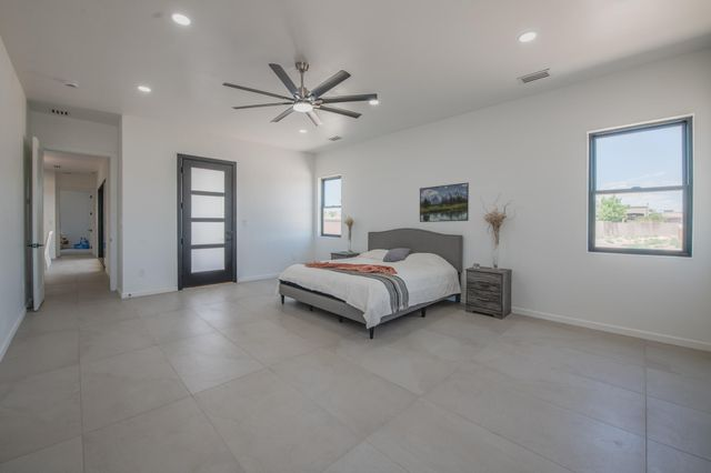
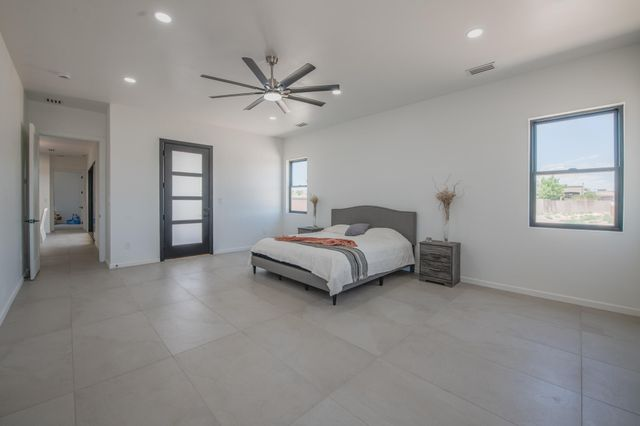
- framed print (442, 203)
